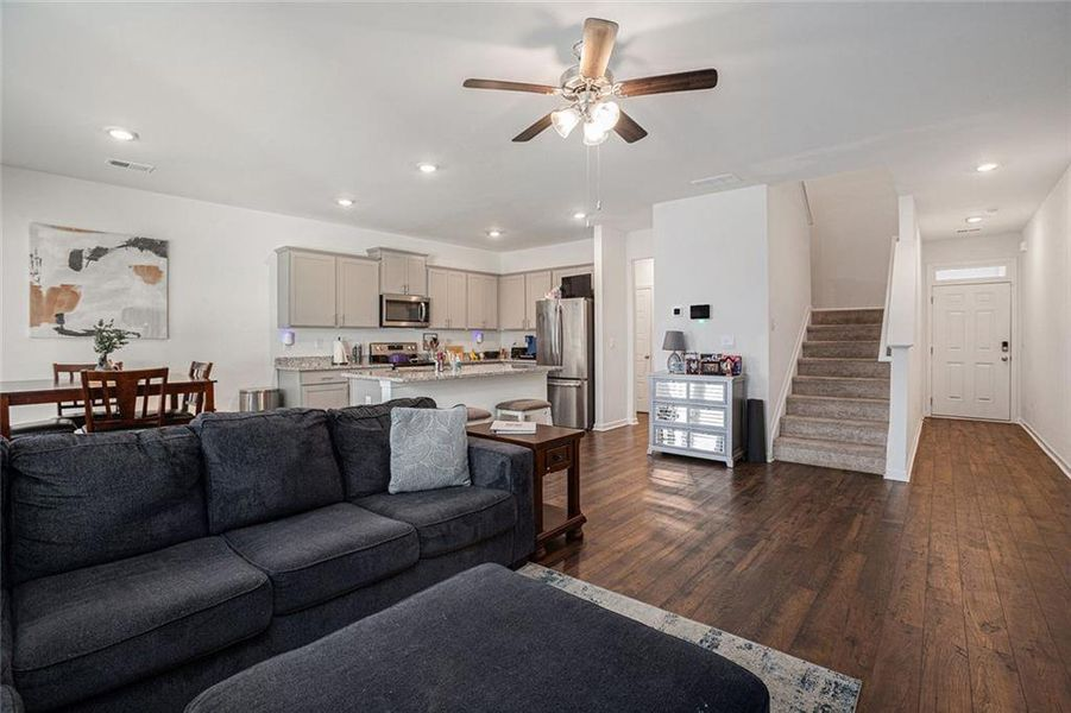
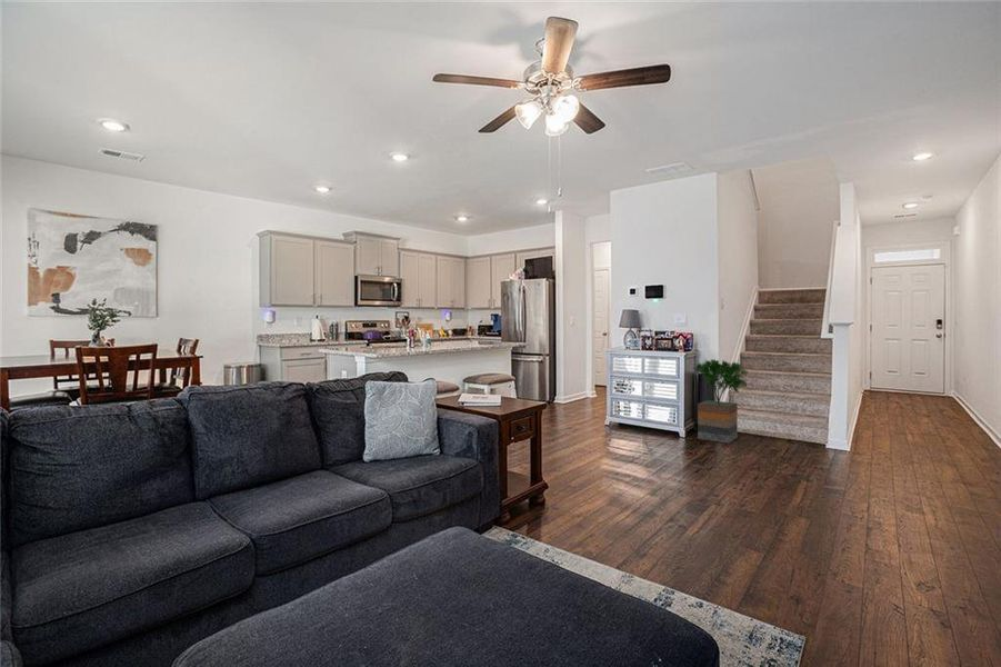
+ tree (719, 398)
